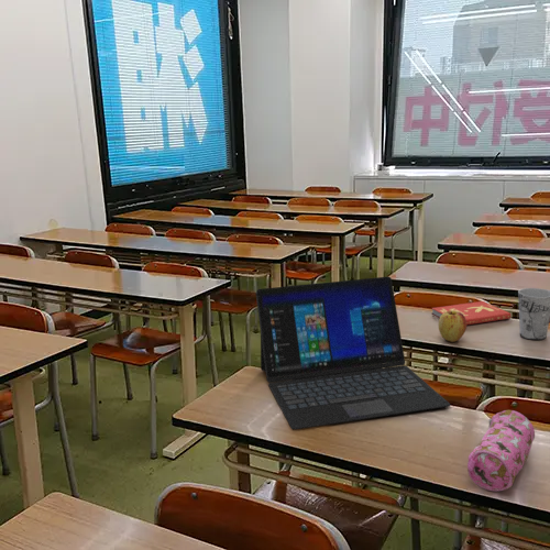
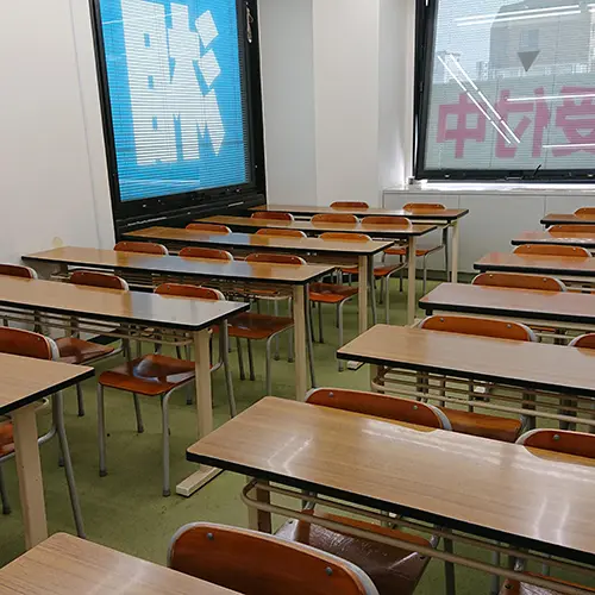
- laptop (346, 343)
- pencil case (502, 449)
- cup (535, 314)
- apple (452, 326)
- book (470, 314)
